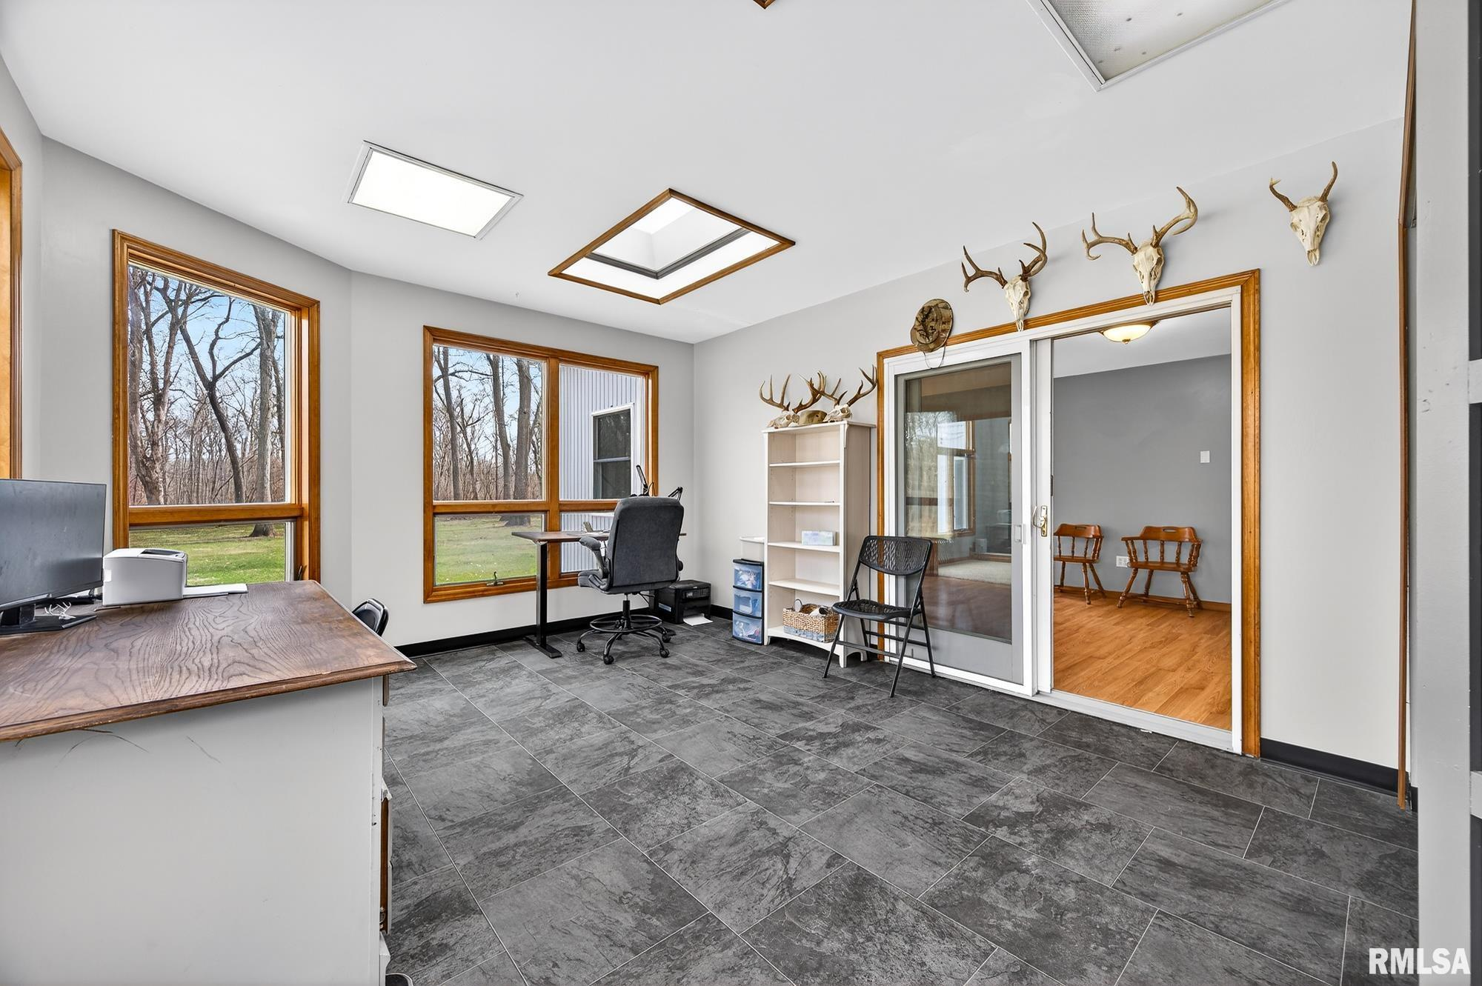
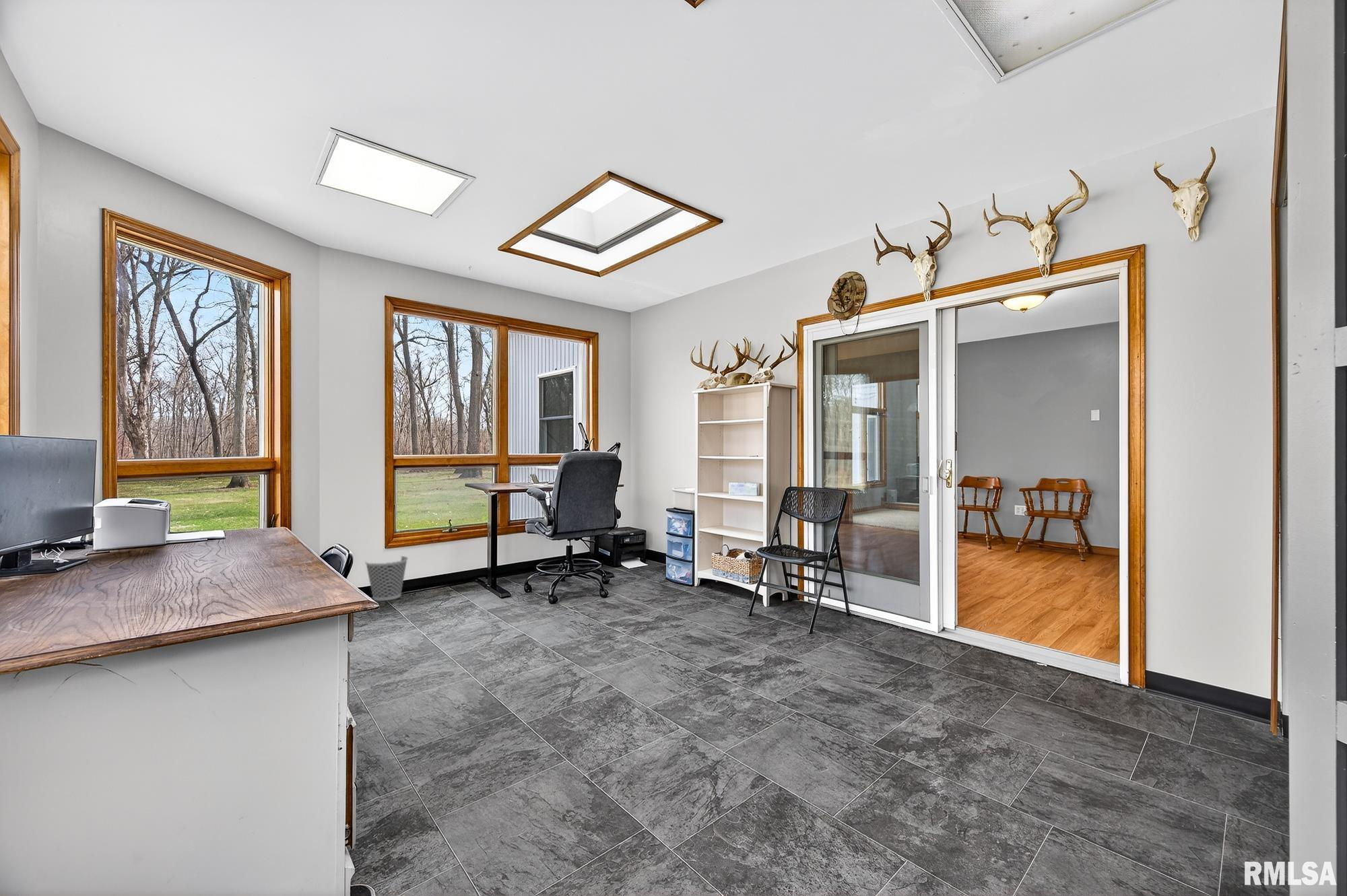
+ wastebasket (387, 578)
